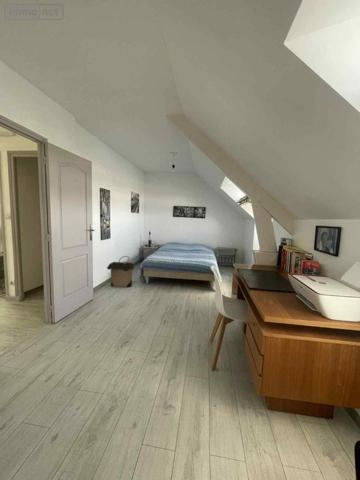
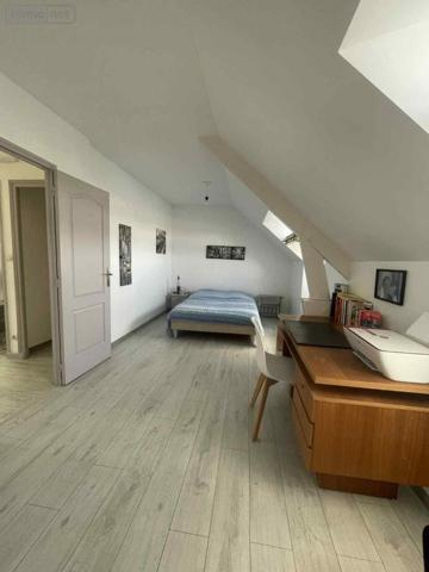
- laundry hamper (120, 271)
